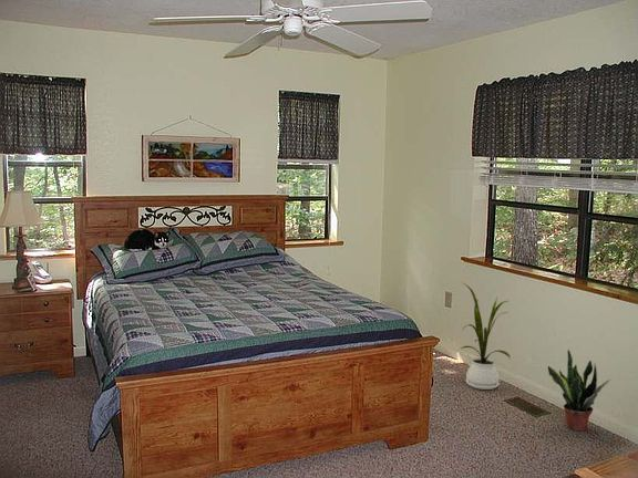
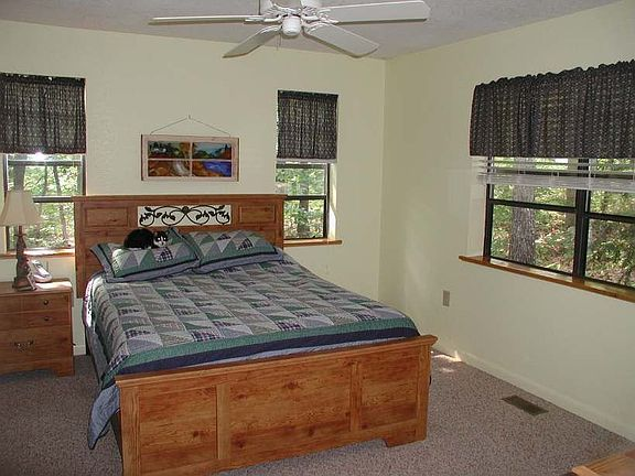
- house plant (482, 335)
- potted plant (576, 391)
